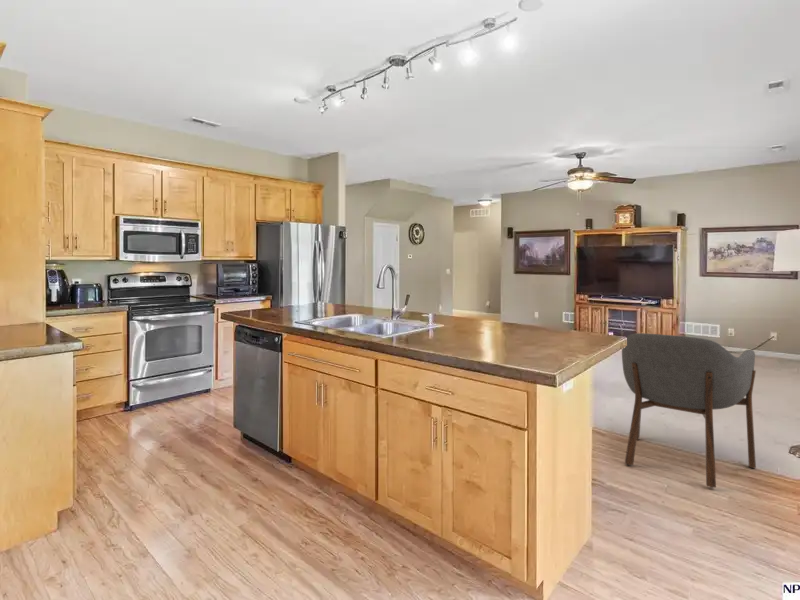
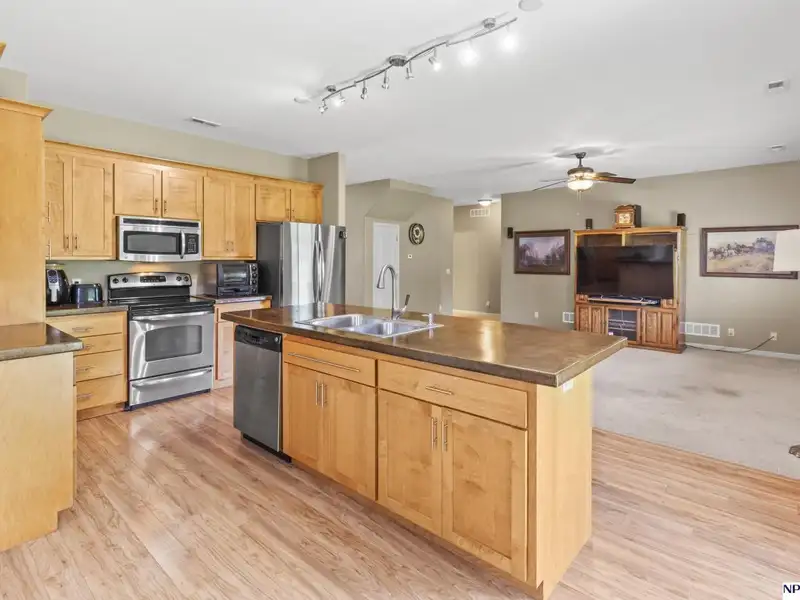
- armchair (680, 398)
